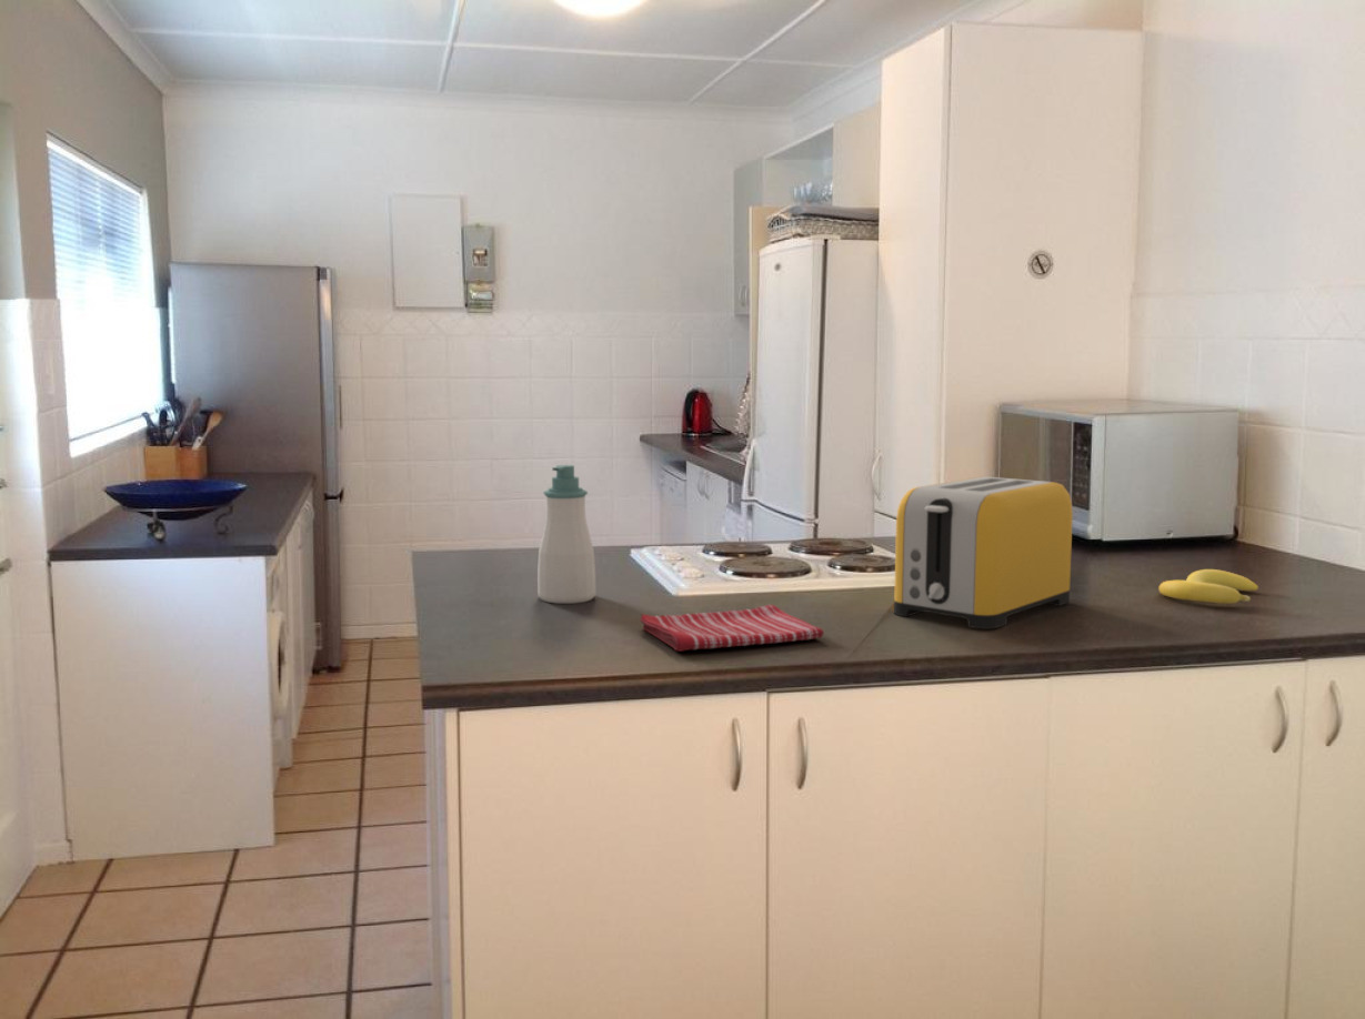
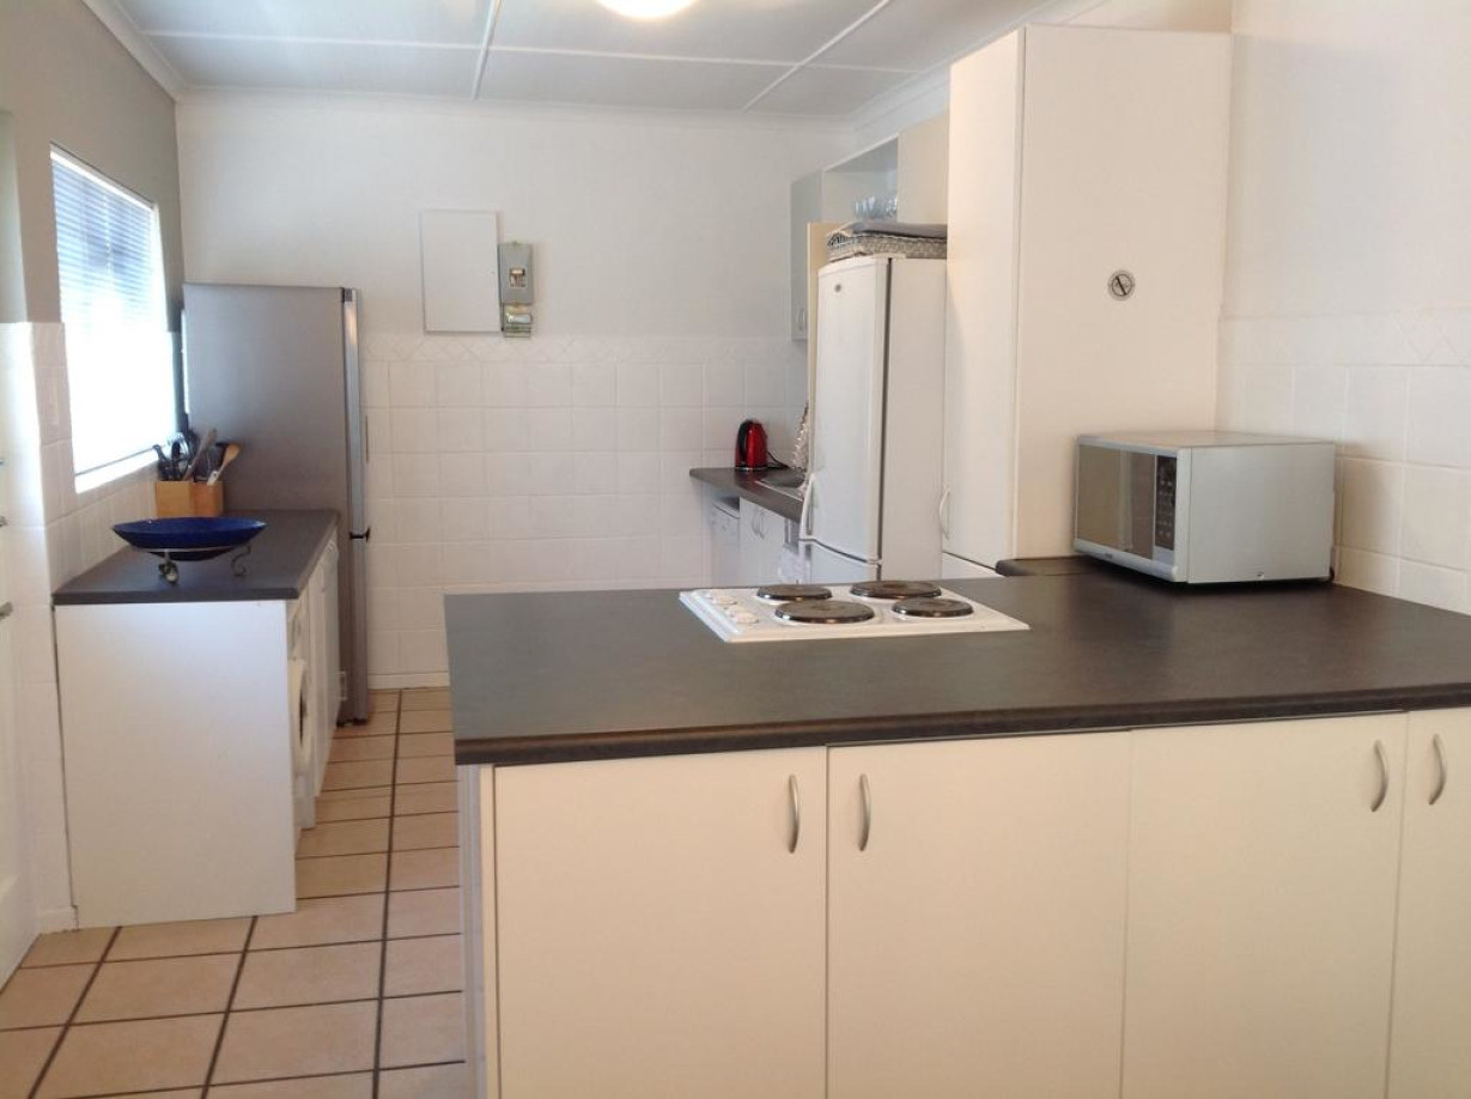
- soap bottle (565, 533)
- banana (1215, 586)
- toaster (982, 546)
- dish towel (729, 626)
